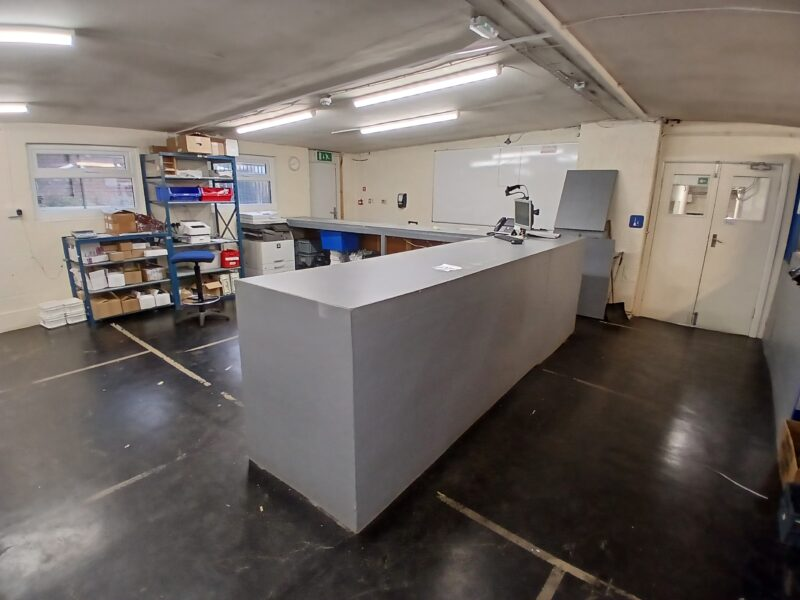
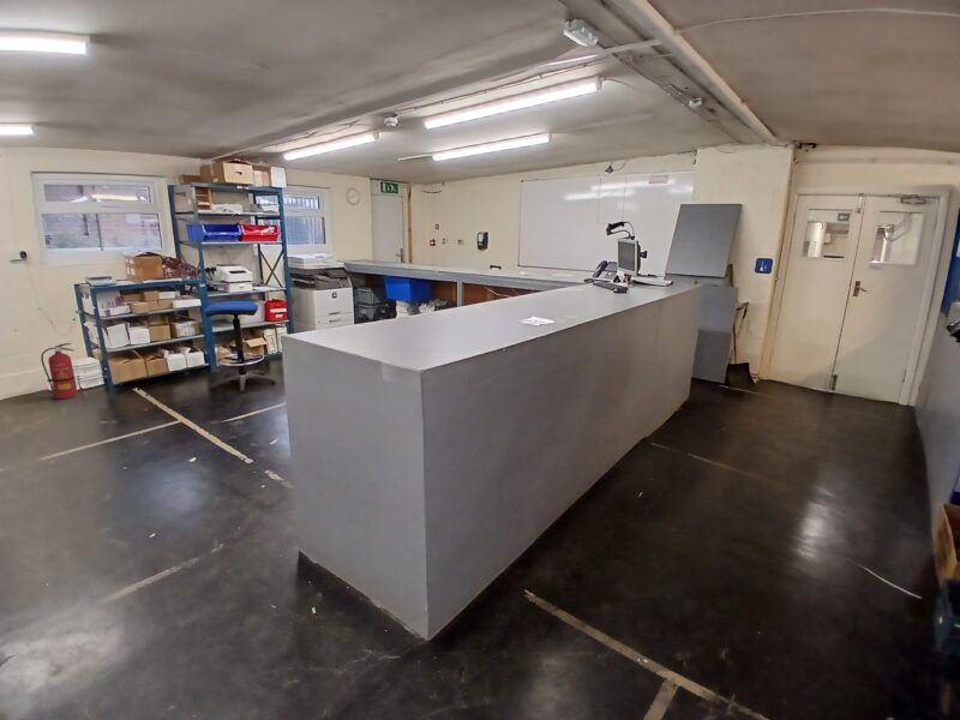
+ fire extinguisher (61, 371)
